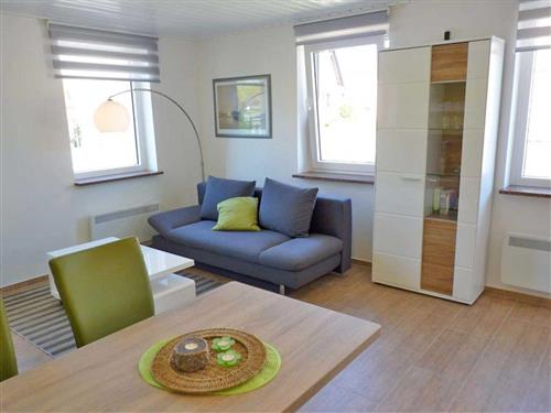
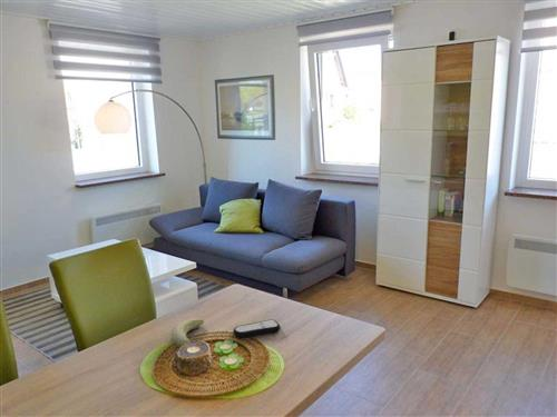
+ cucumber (188, 330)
+ remote control (256, 328)
